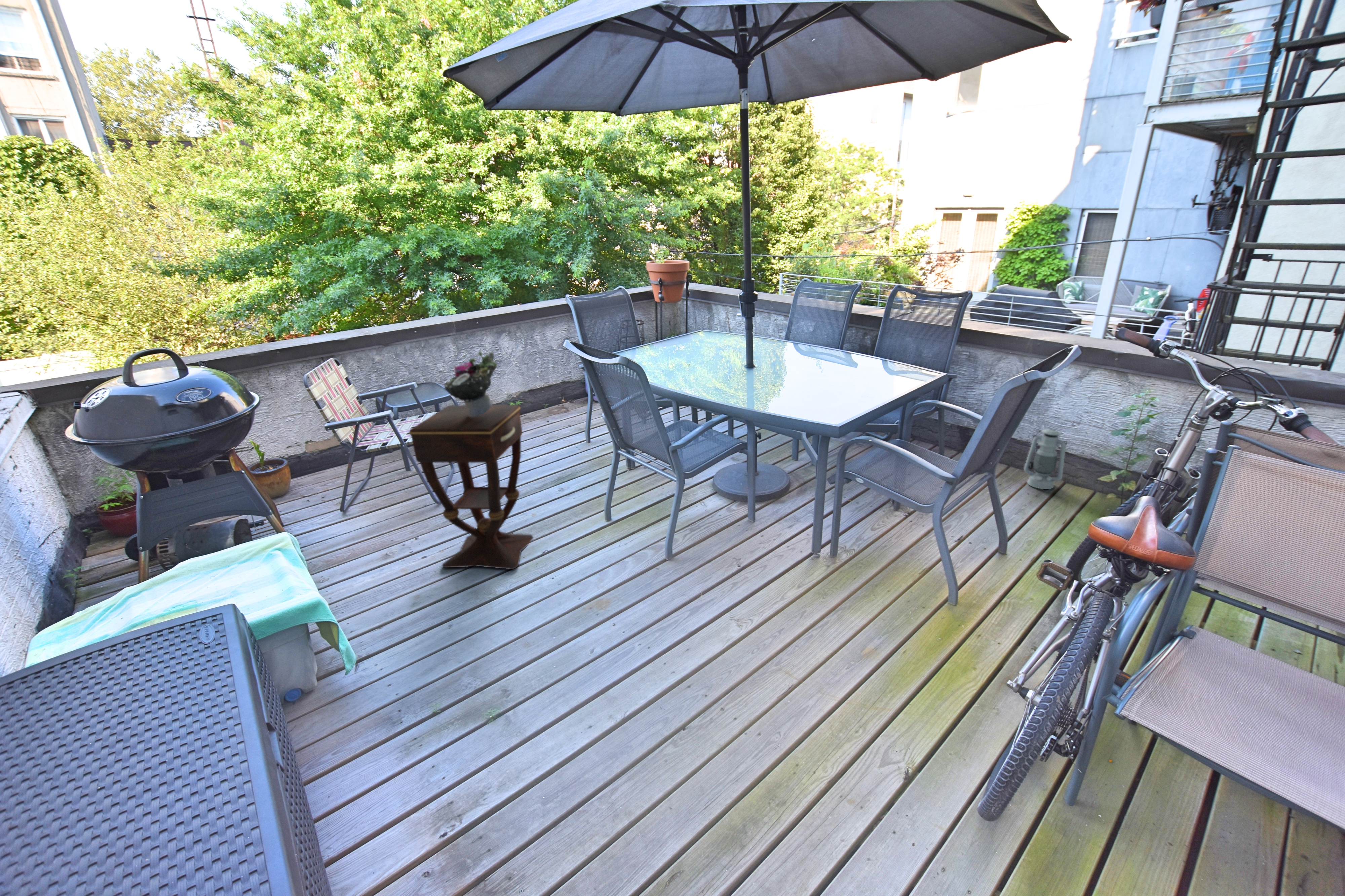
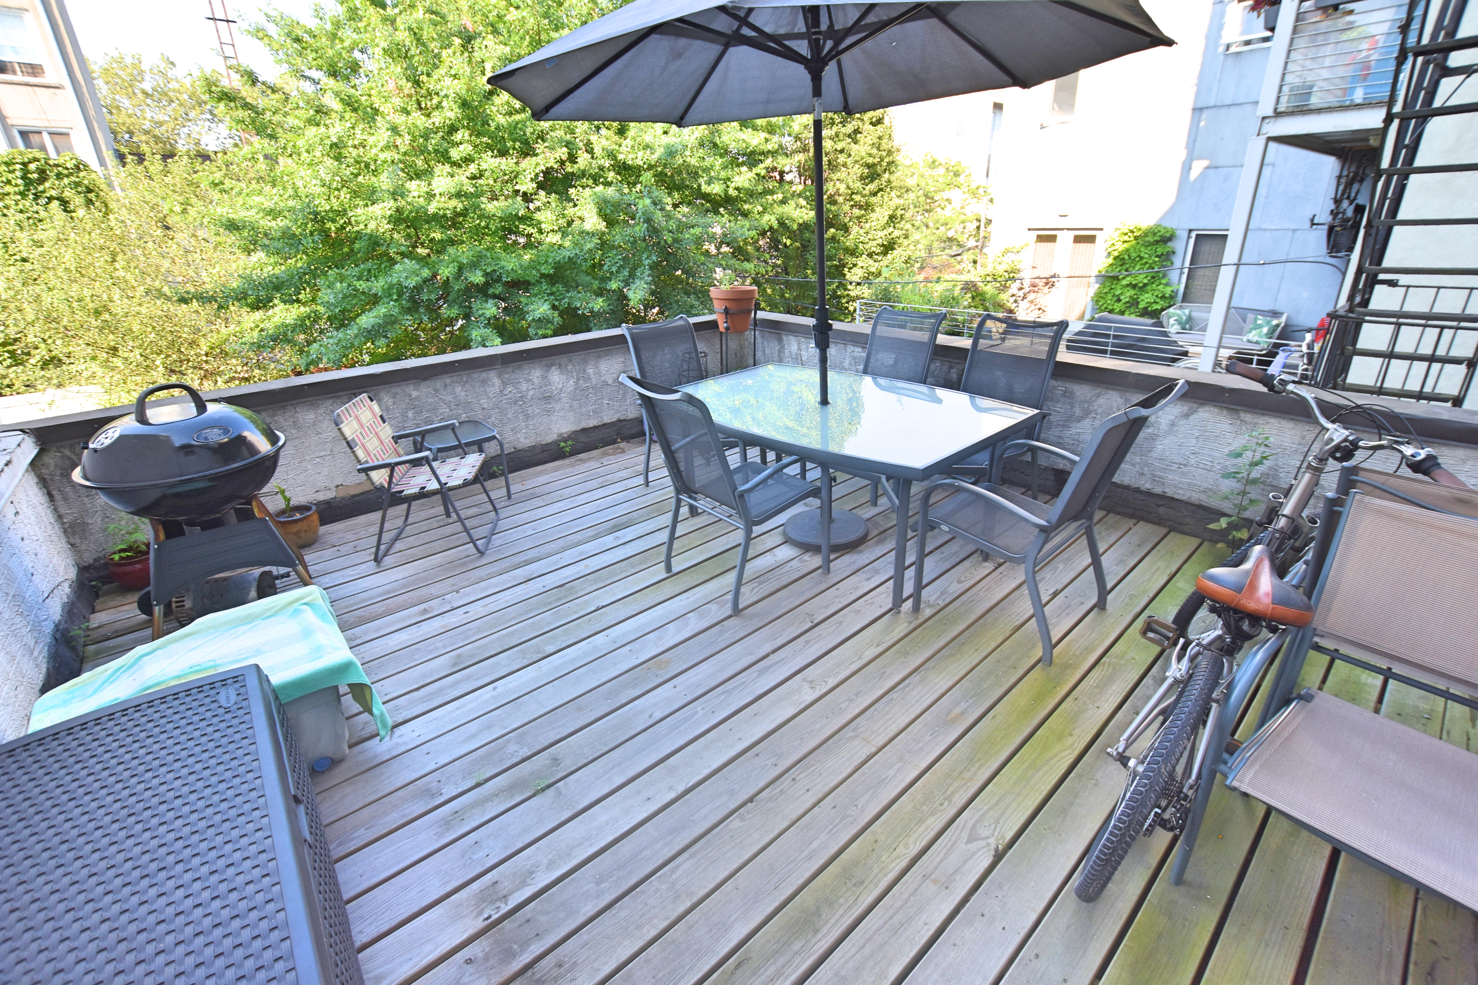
- lantern (1046, 457)
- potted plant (474, 384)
- side table (480, 487)
